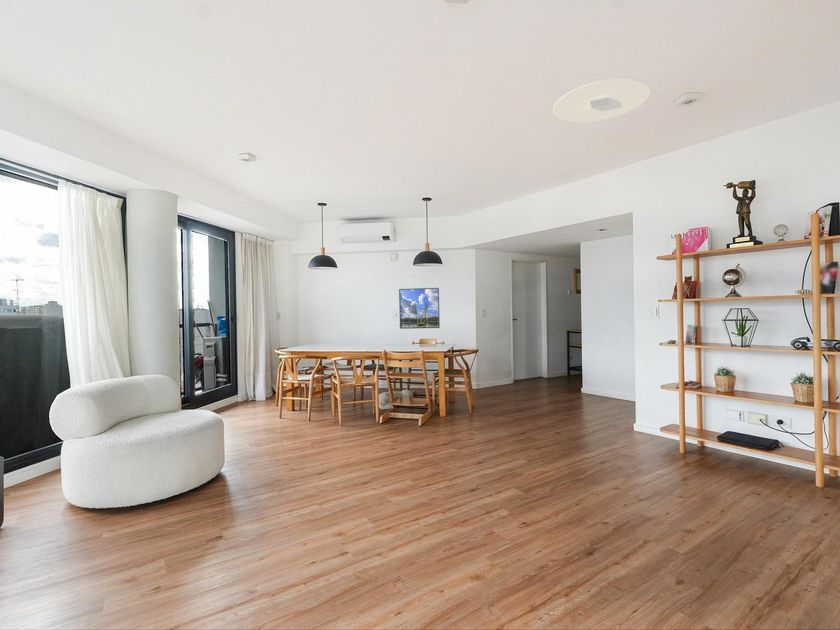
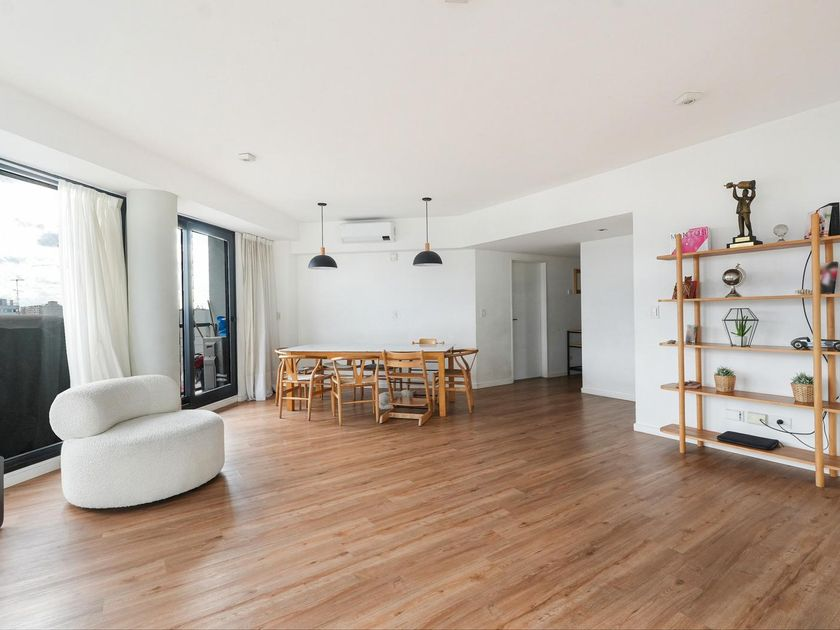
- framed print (419, 308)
- ceiling light (599, 98)
